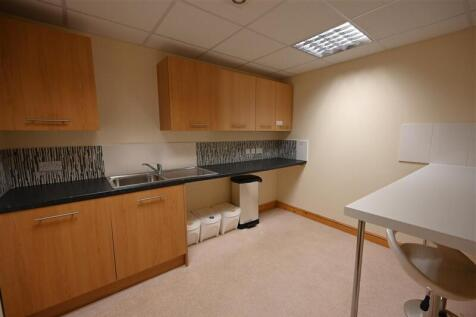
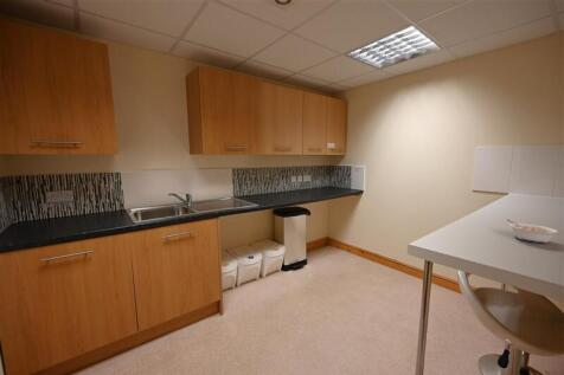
+ legume (530, 232)
